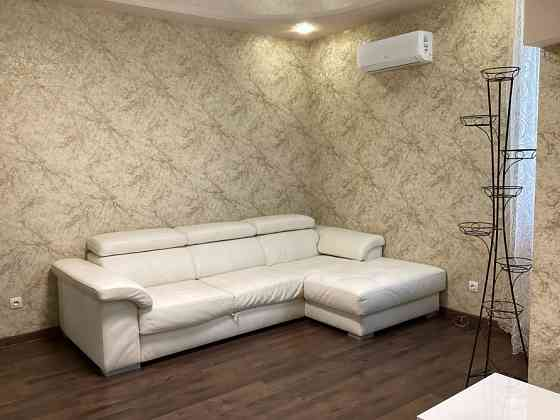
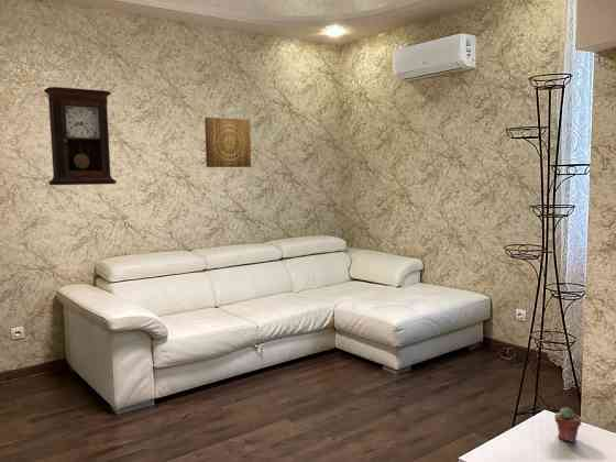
+ potted succulent (568, 422)
+ pendulum clock (81, 138)
+ wall art (228, 143)
